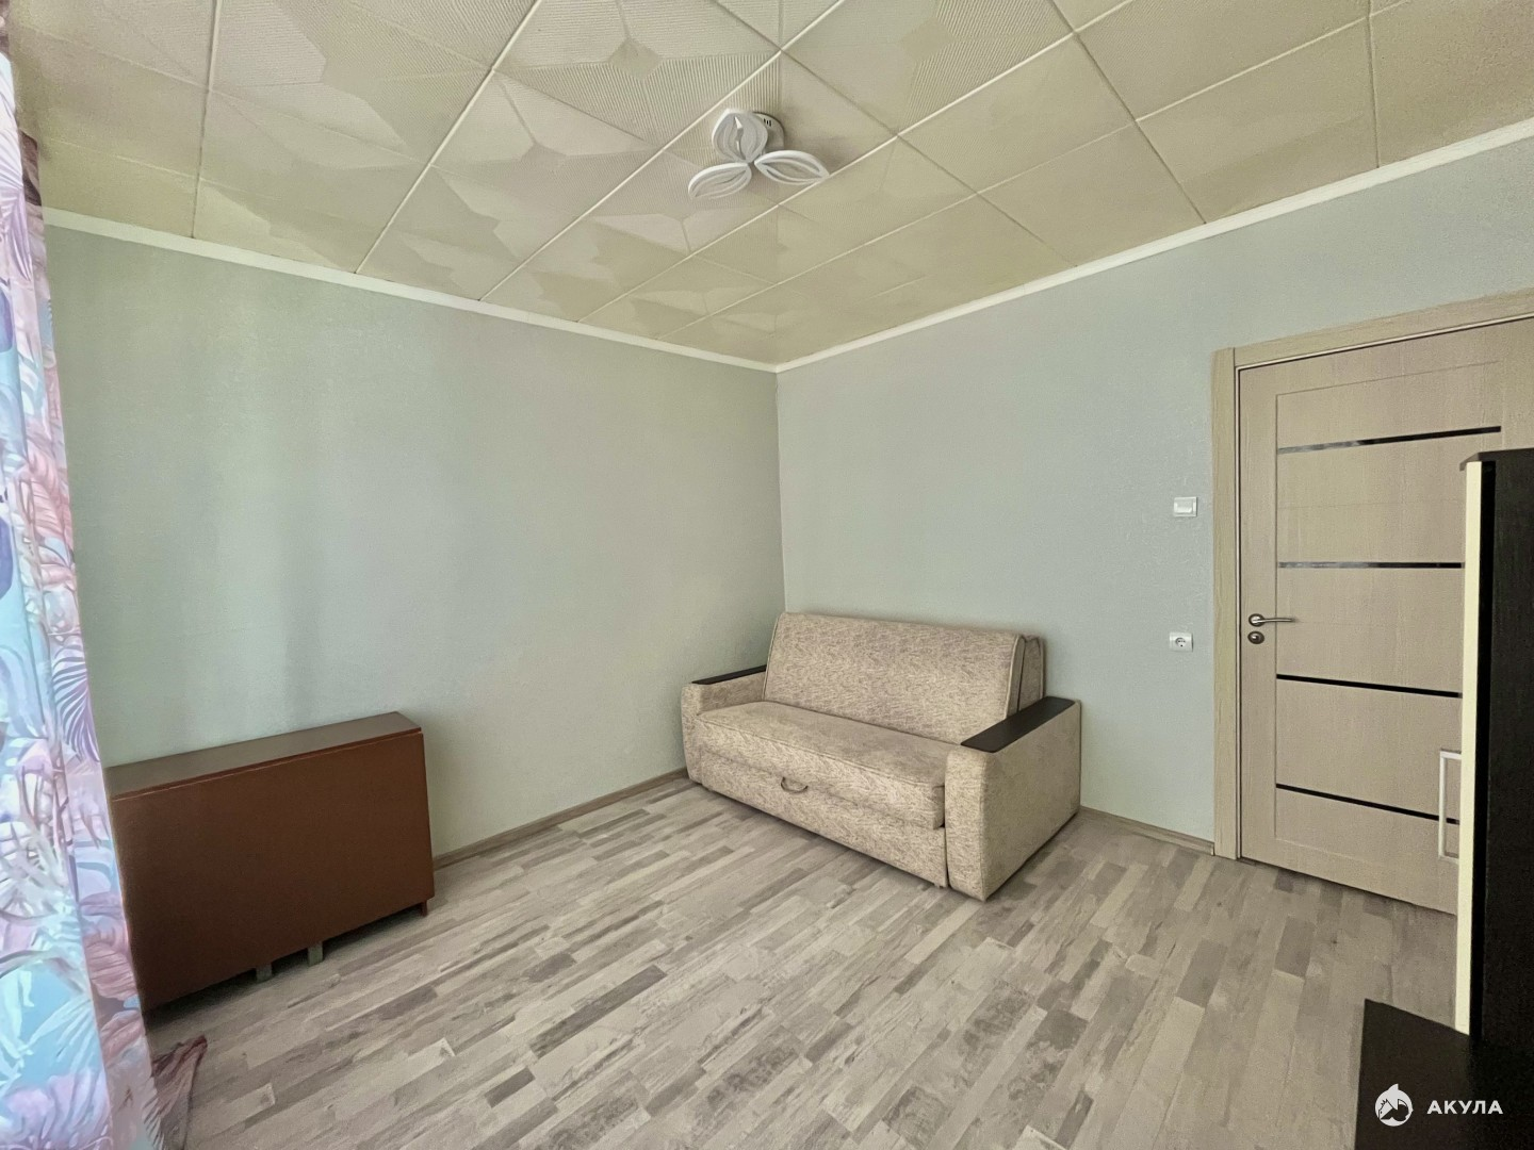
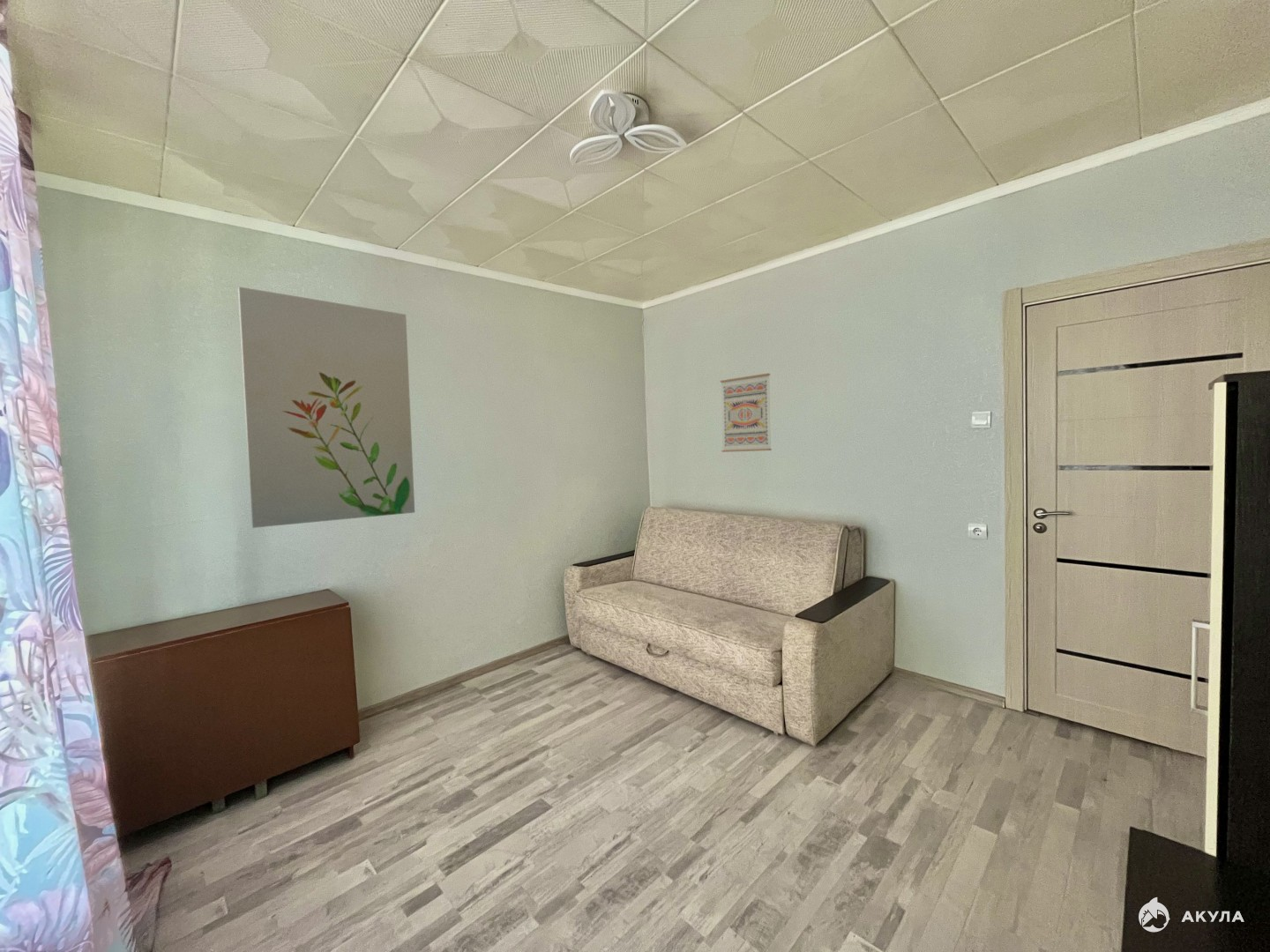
+ wall art (335, 412)
+ wall art (744, 414)
